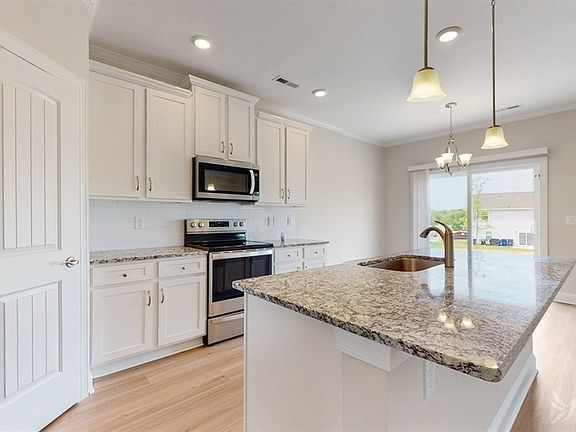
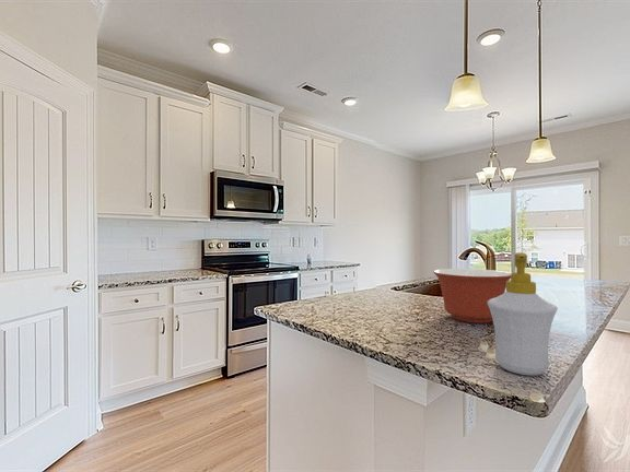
+ soap bottle (521, 310)
+ mixing bowl (471, 295)
